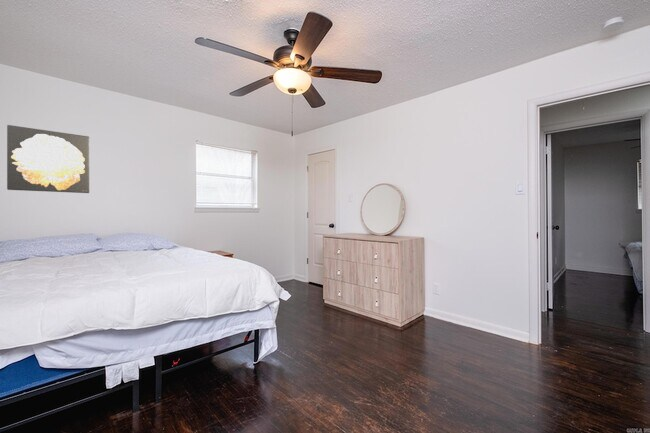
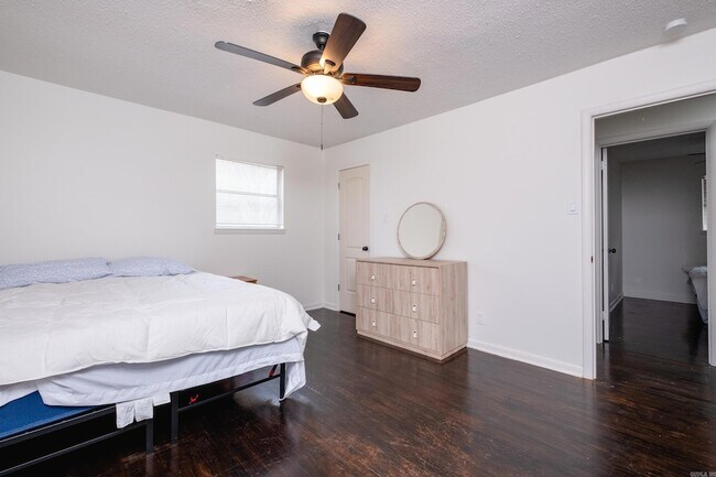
- wall art (51, 161)
